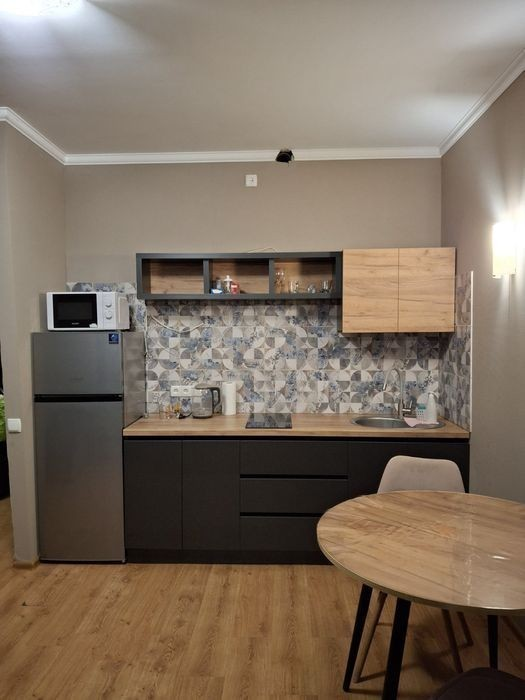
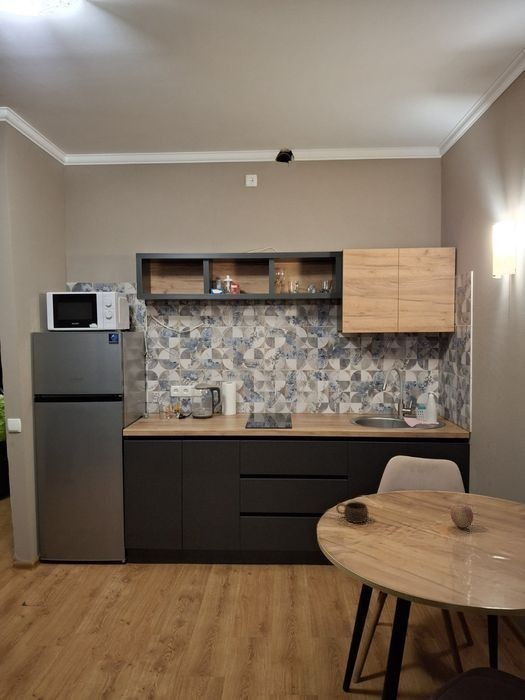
+ fruit (461, 516)
+ cup (352, 511)
